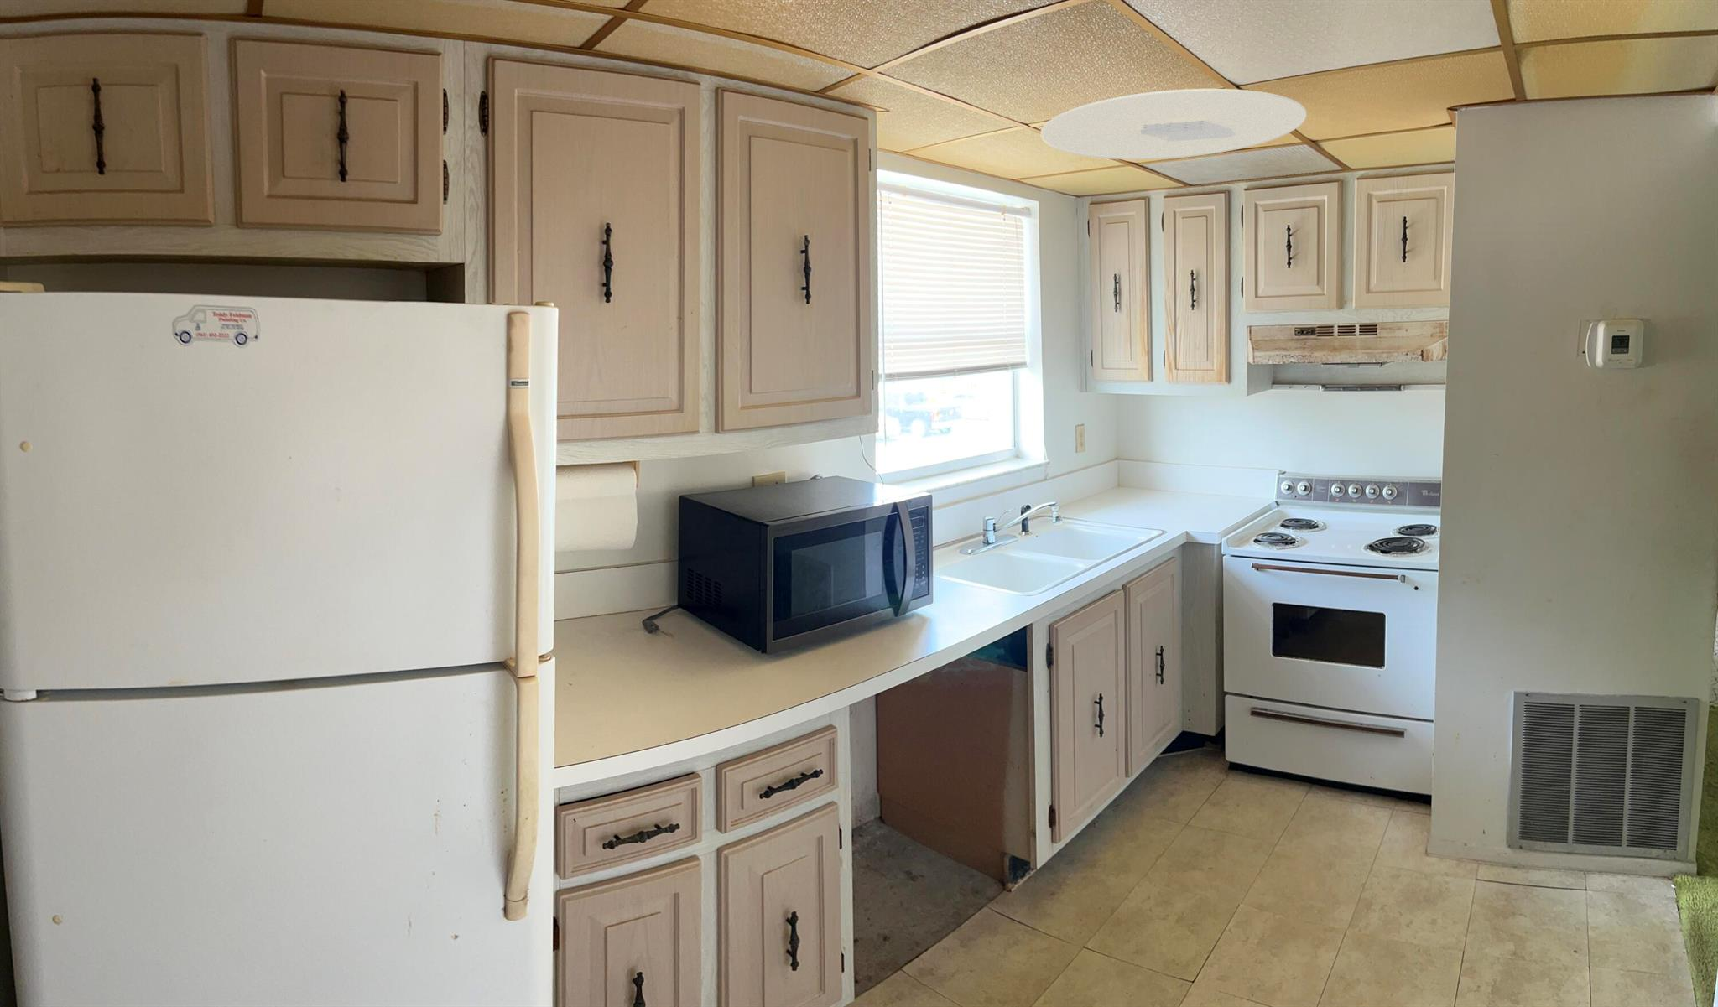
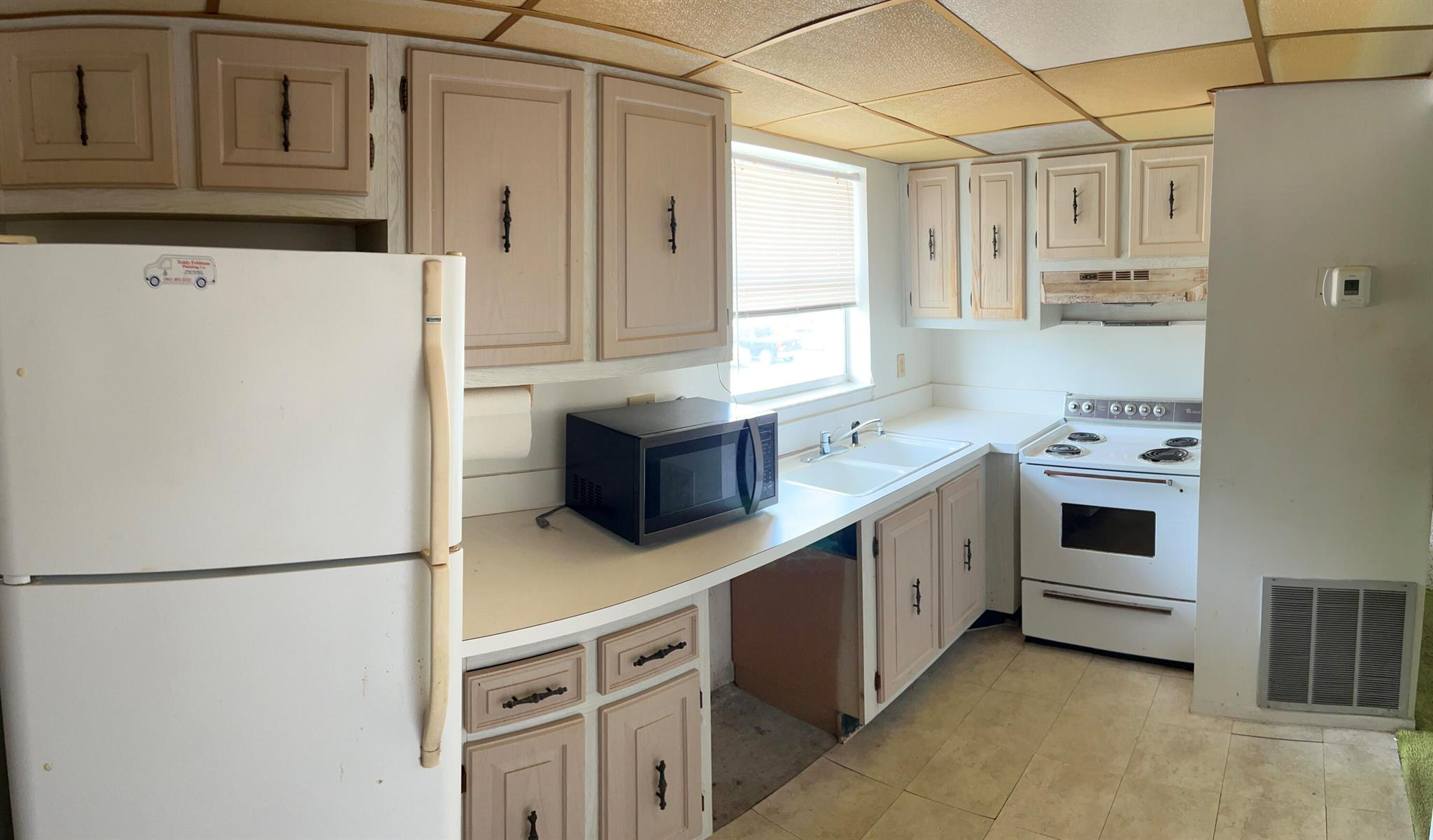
- ceiling light (1169, 116)
